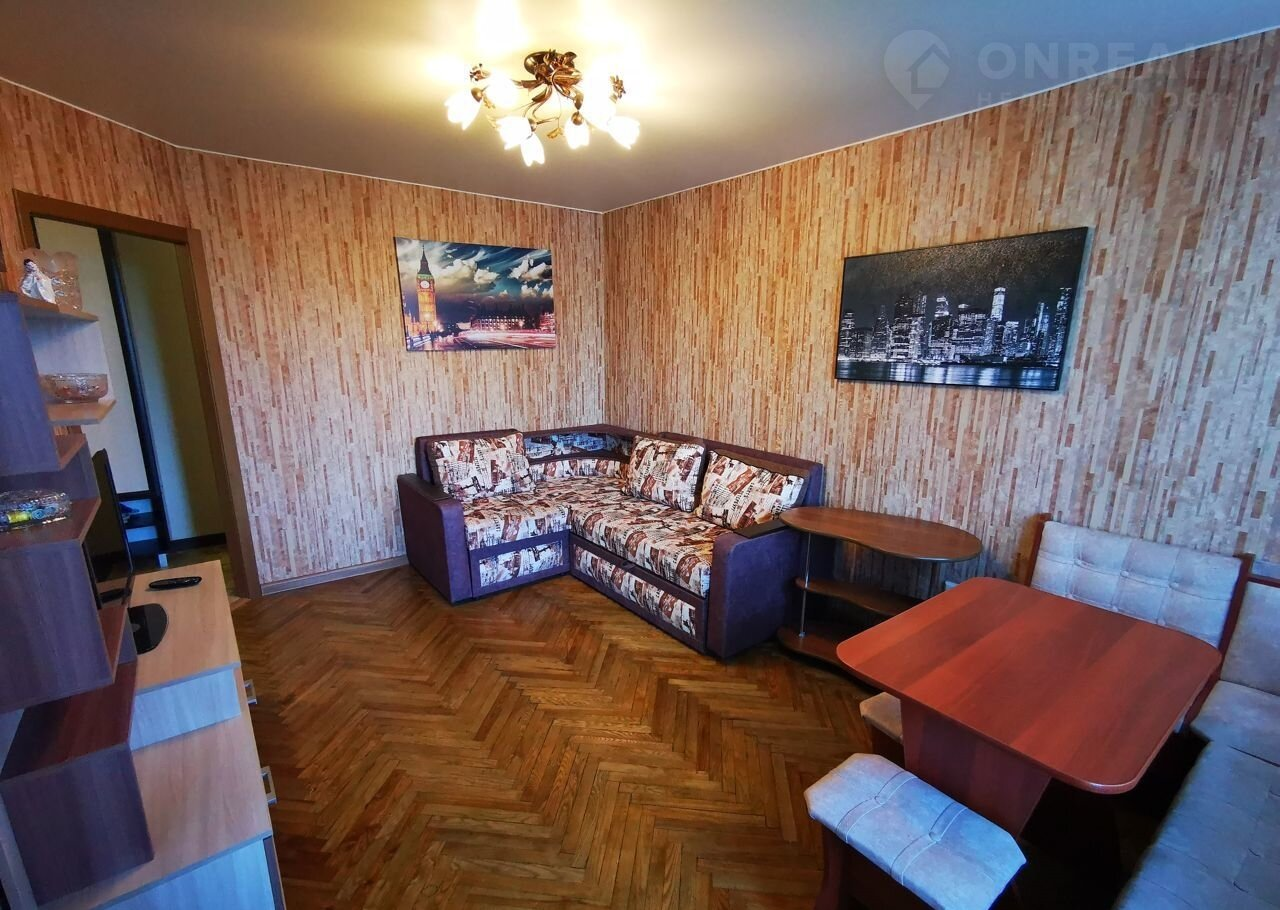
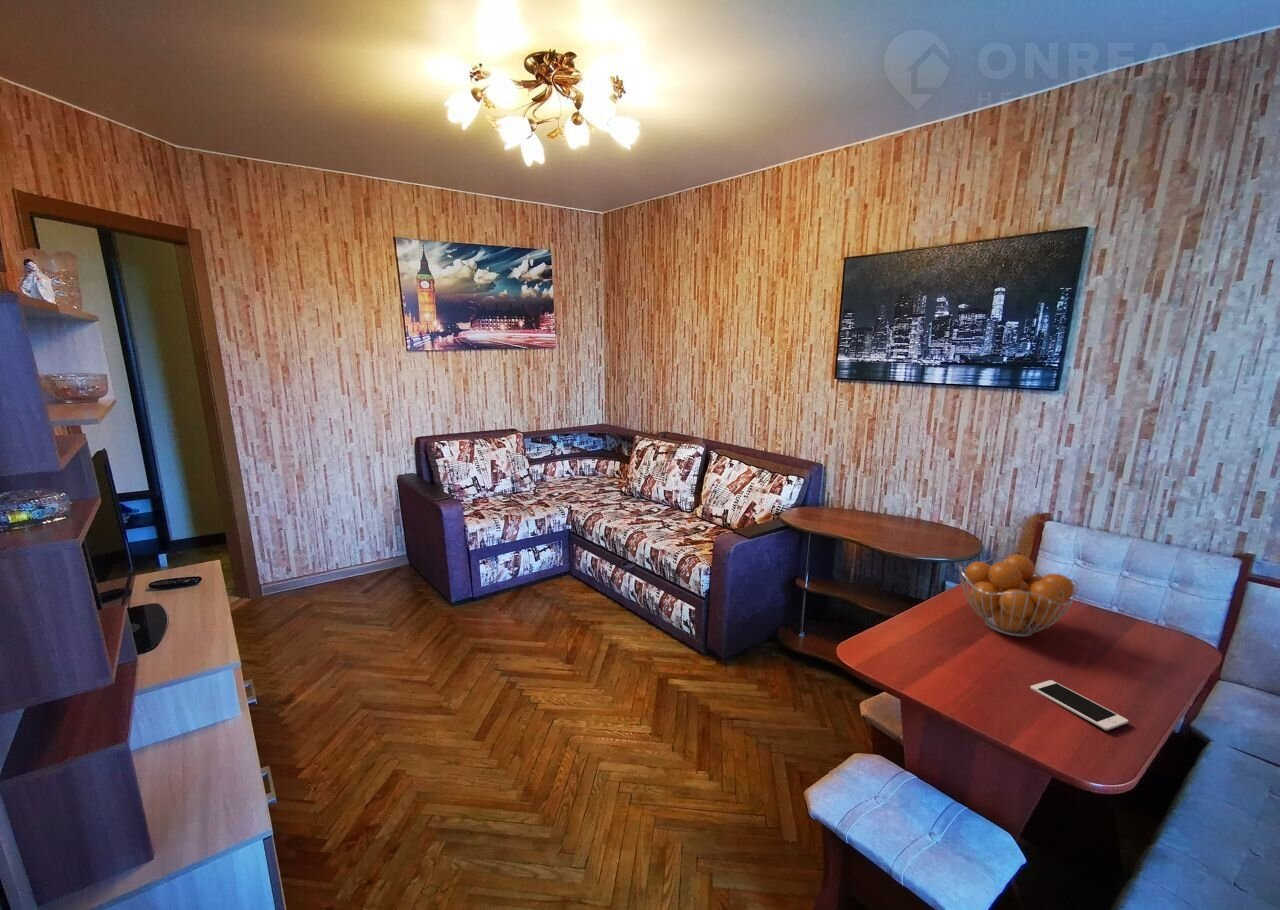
+ fruit basket (1013, 593)
+ cell phone (1076, 703)
